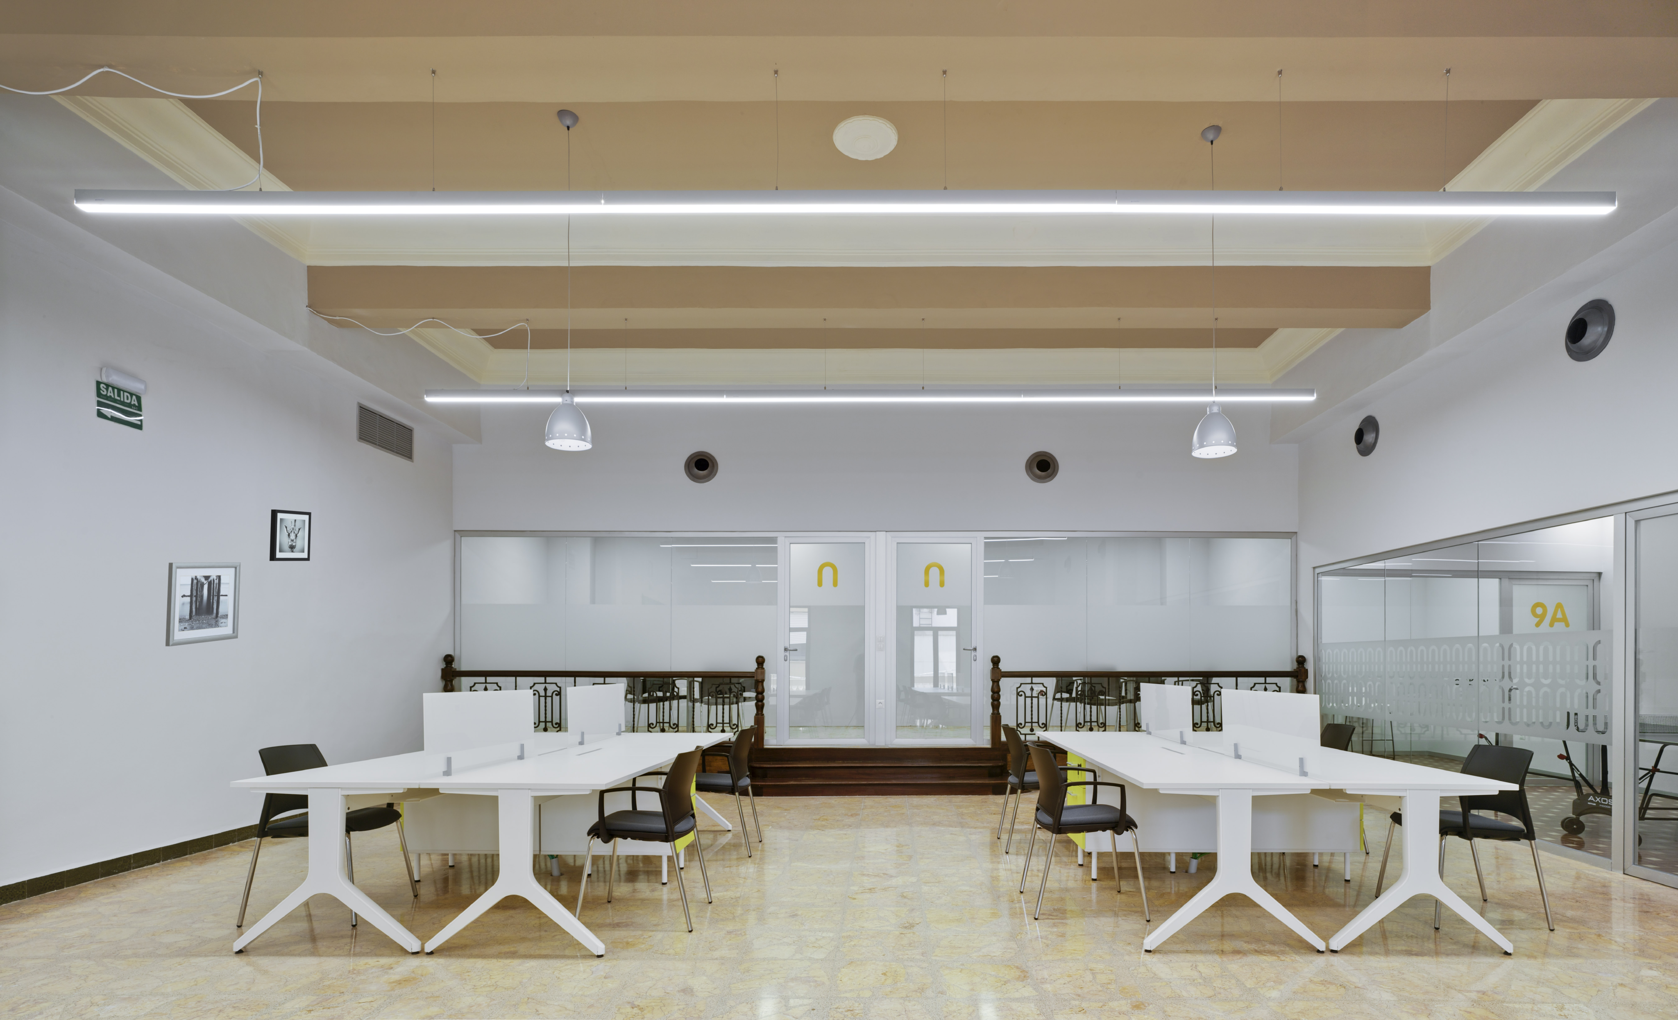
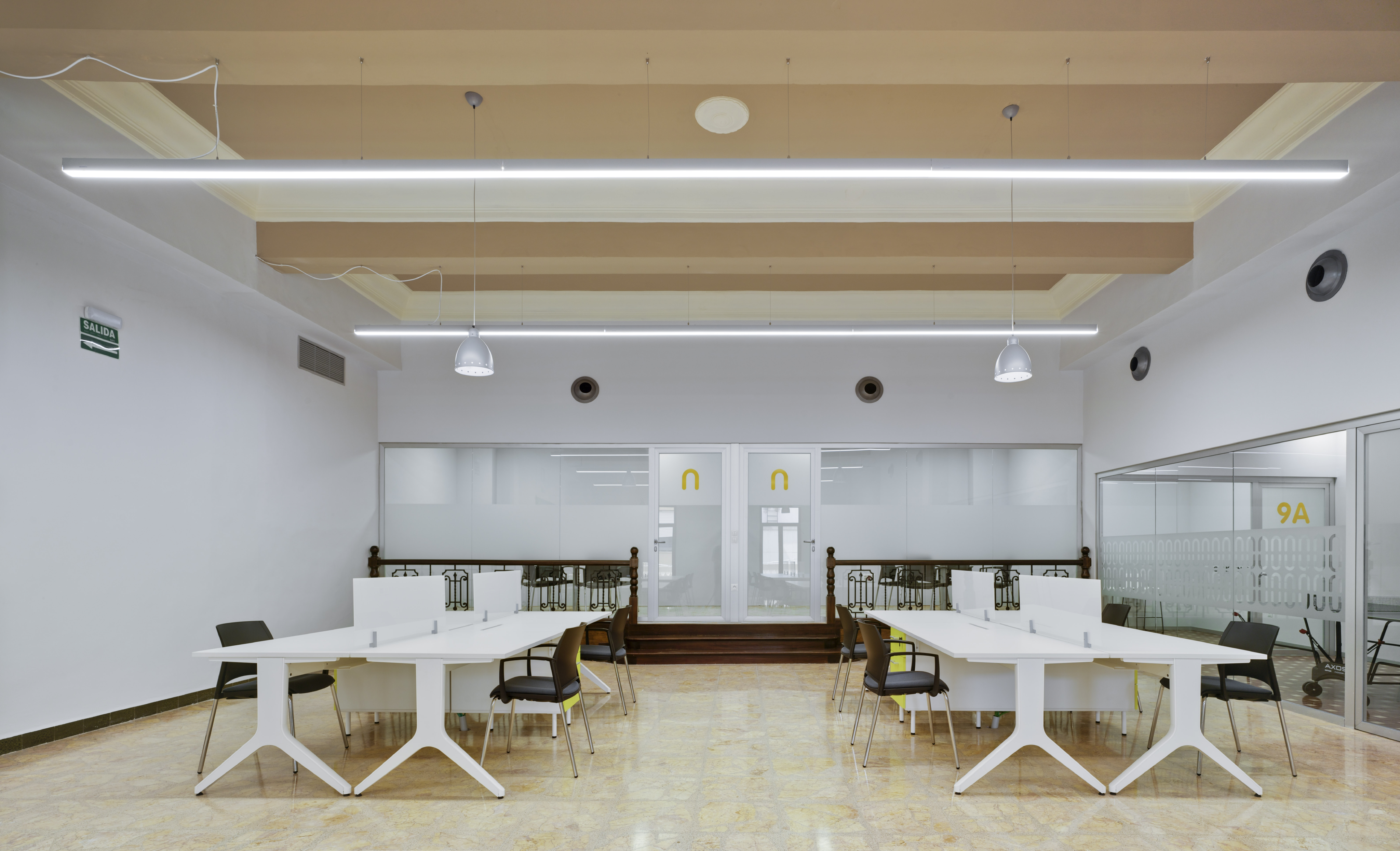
- wall art (291, 536)
- wall art (205, 602)
